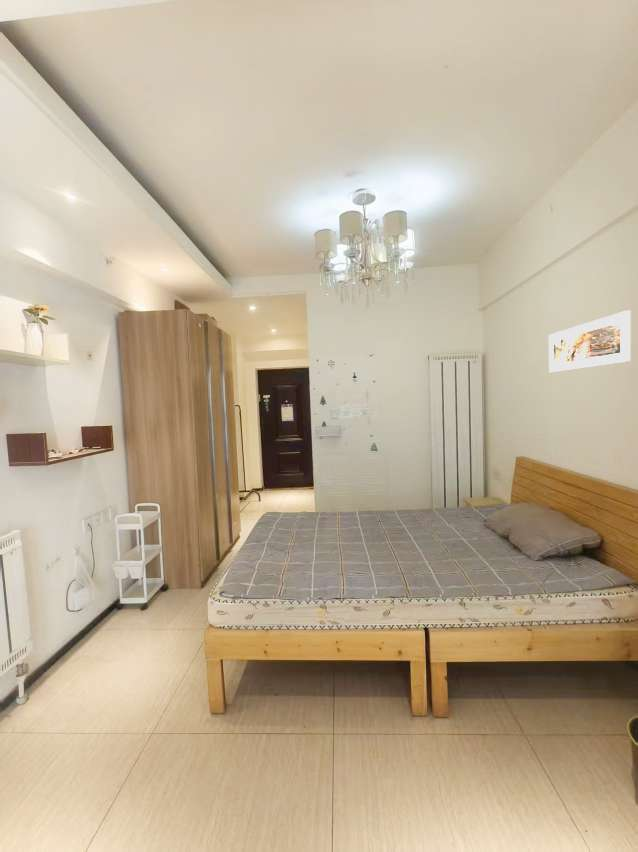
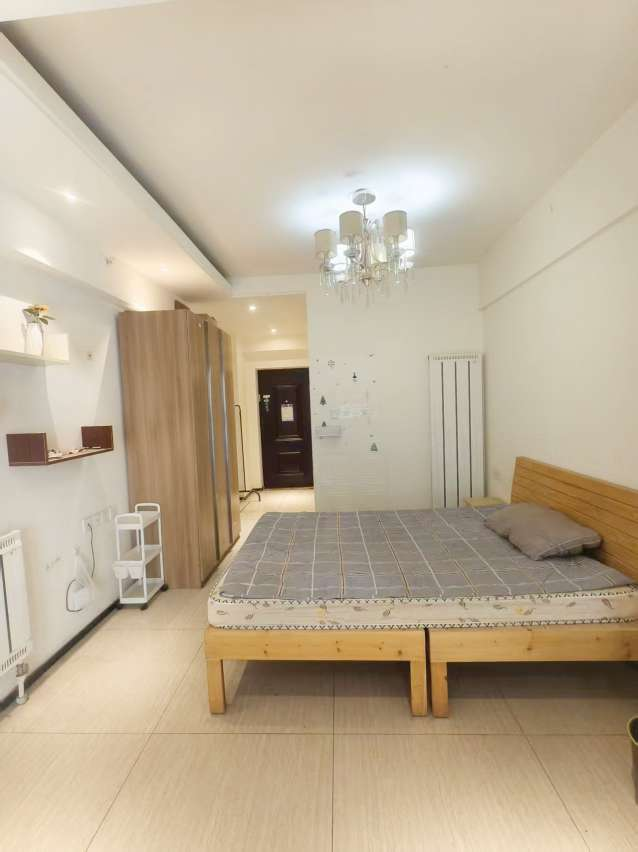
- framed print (583, 346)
